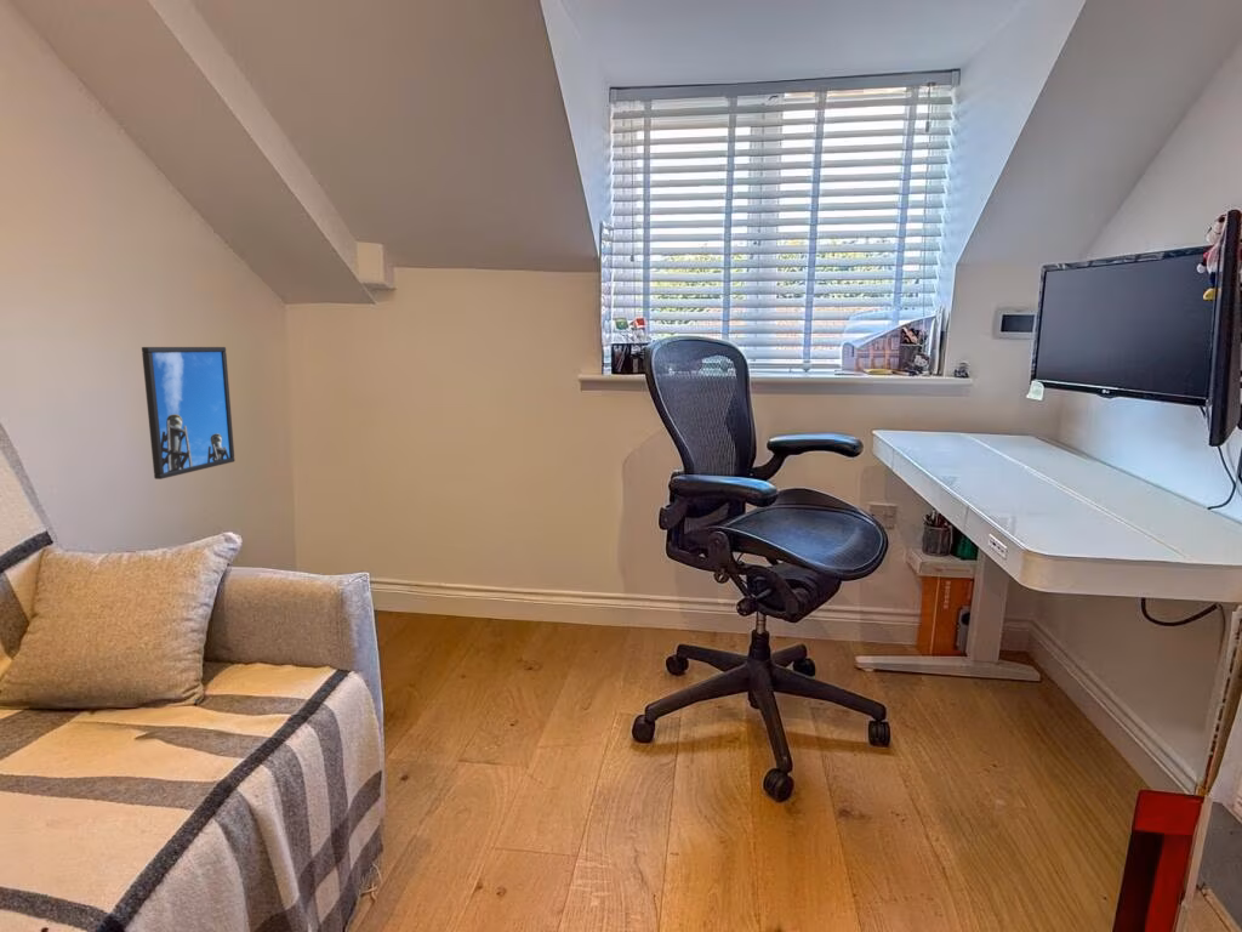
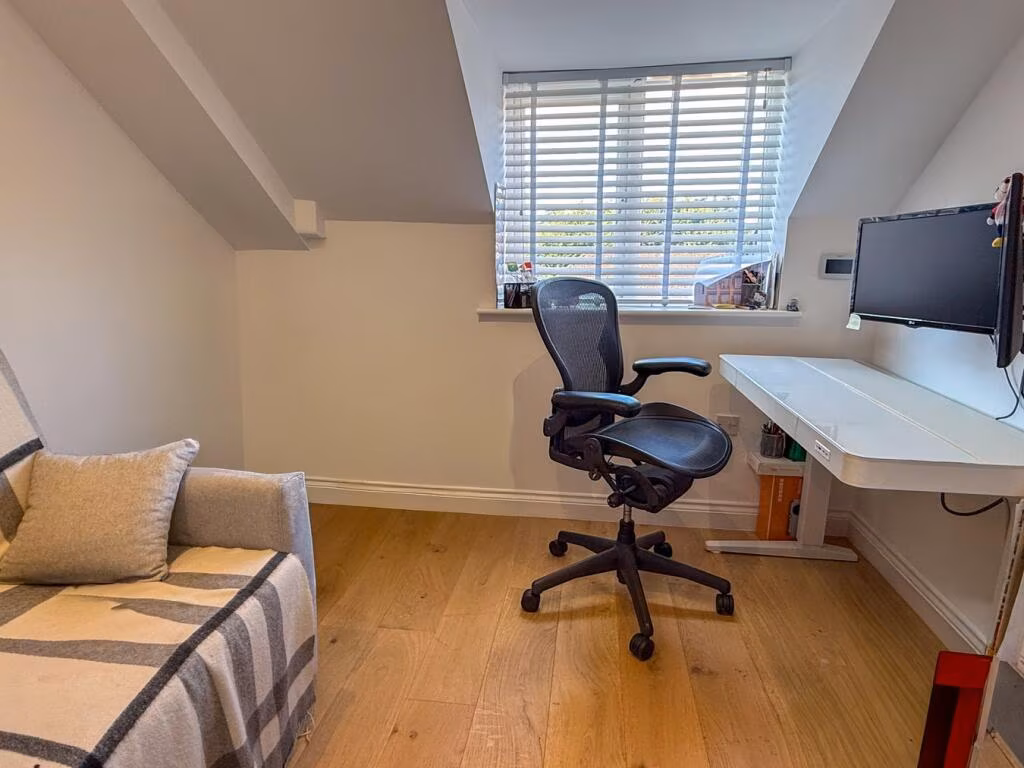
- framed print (192, 409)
